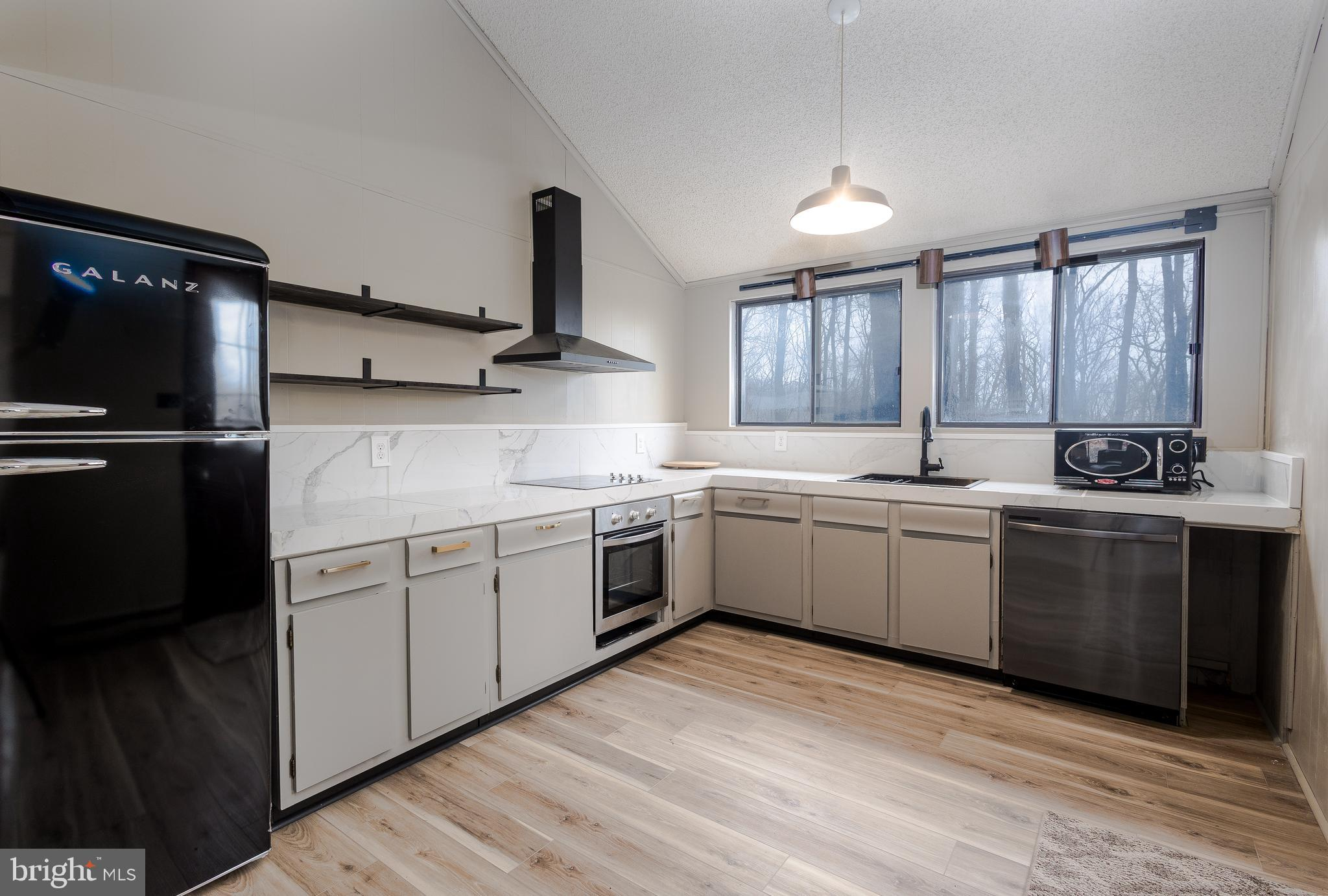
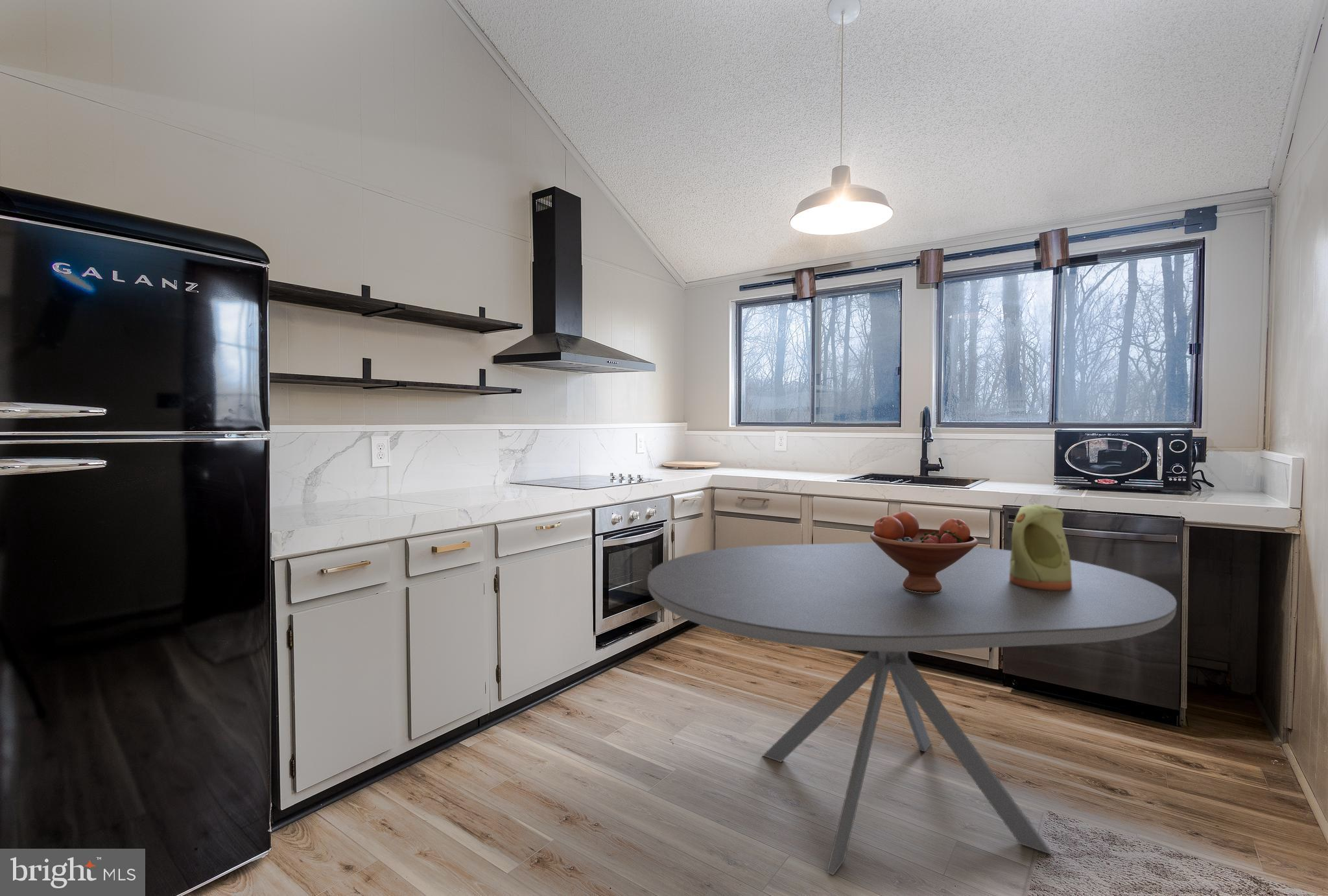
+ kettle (1035, 543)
+ dining table (885, 686)
+ fruit bowl (922, 552)
